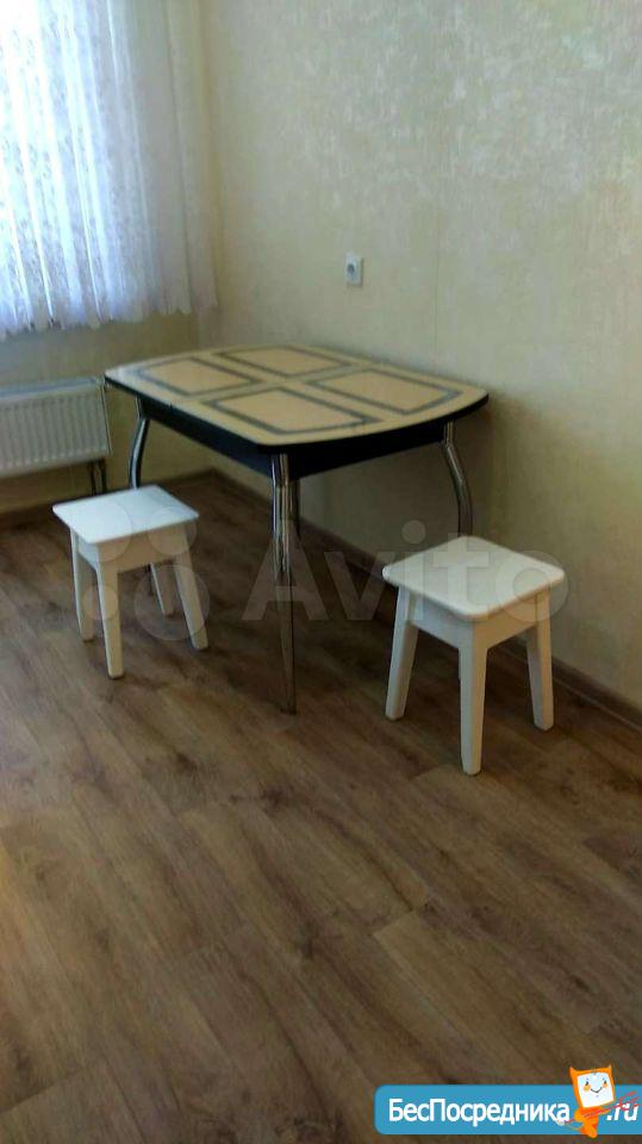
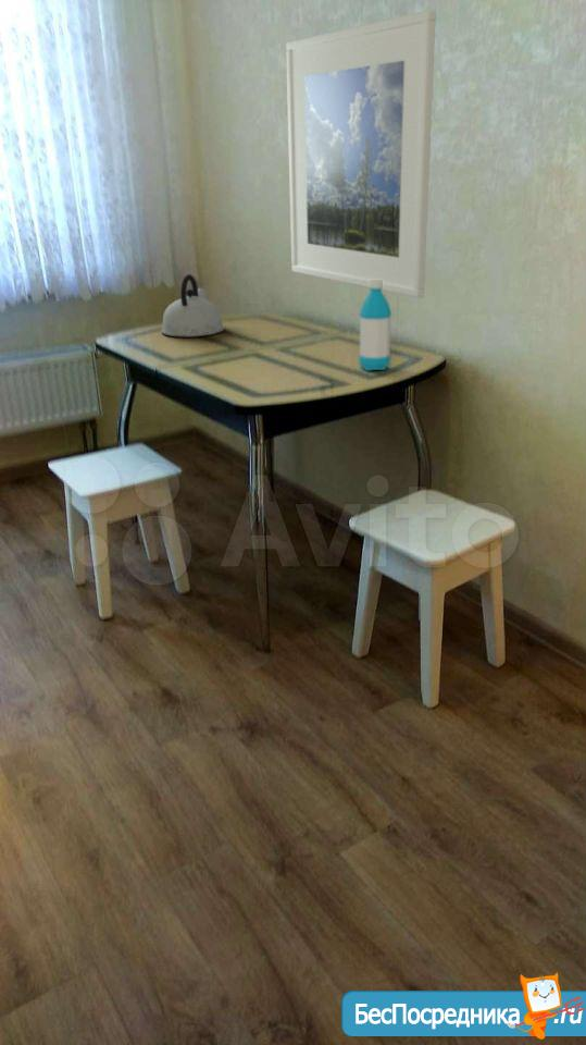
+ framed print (351, 163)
+ water bottle (375, 325)
+ kettle (191, 302)
